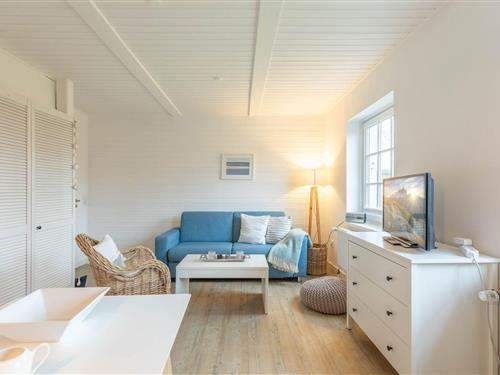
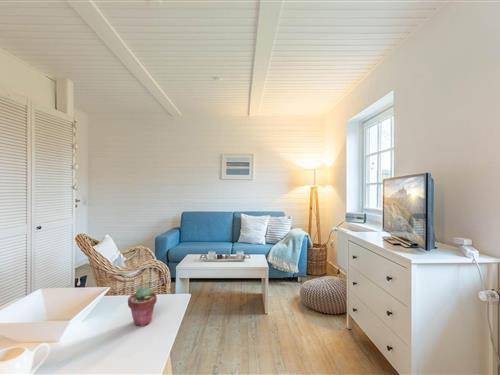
+ potted succulent (142, 303)
